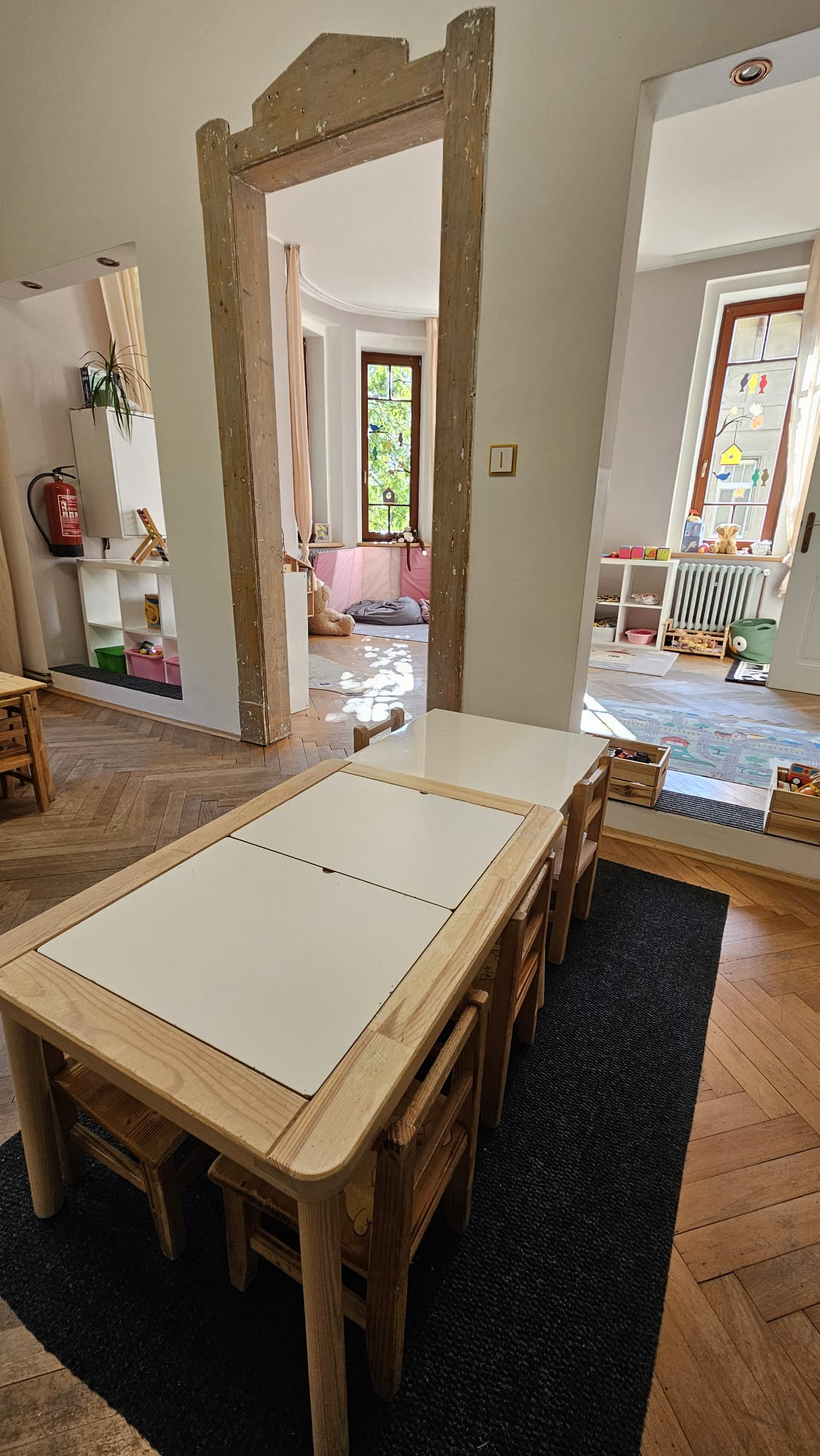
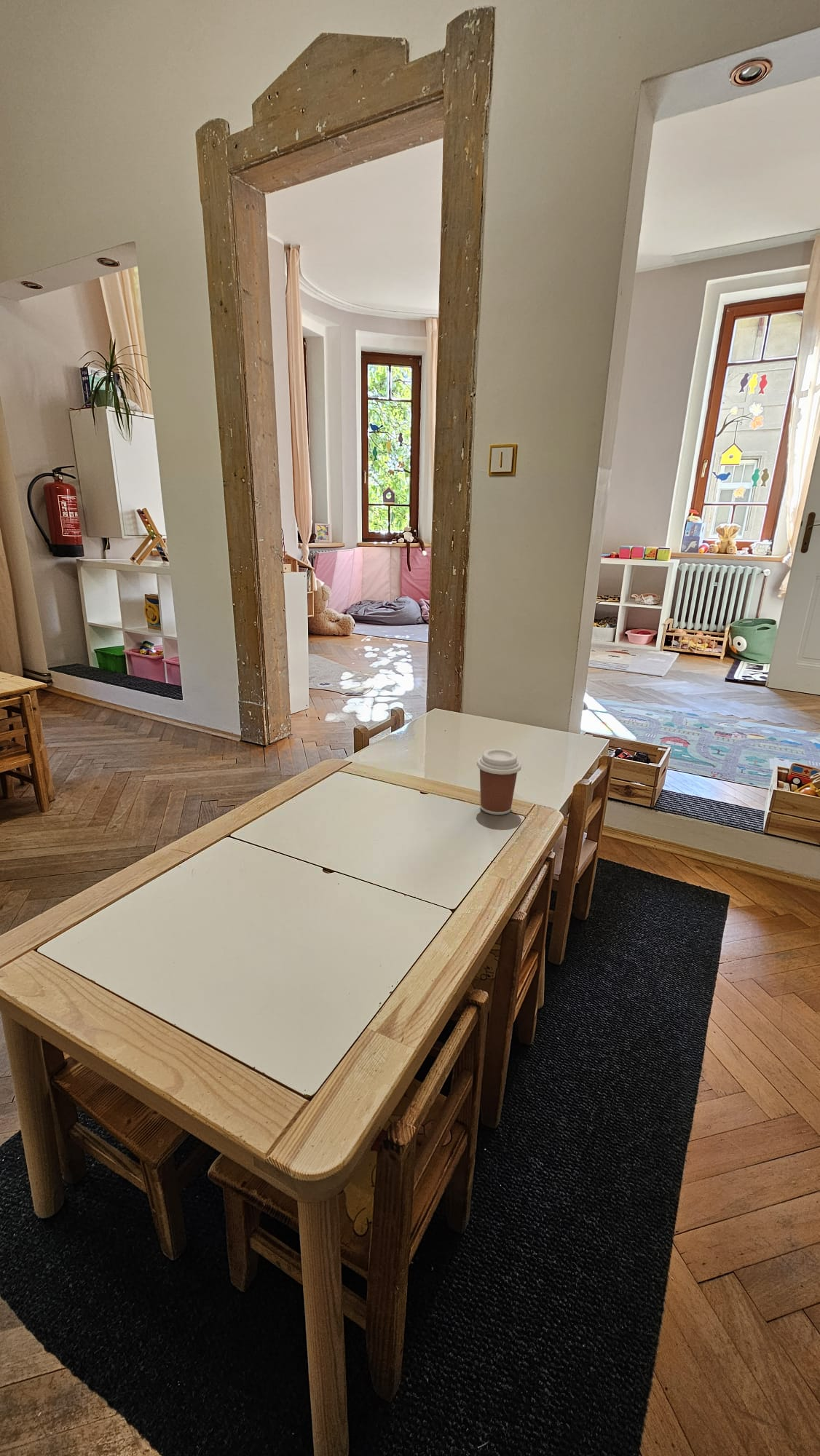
+ coffee cup (497, 781)
